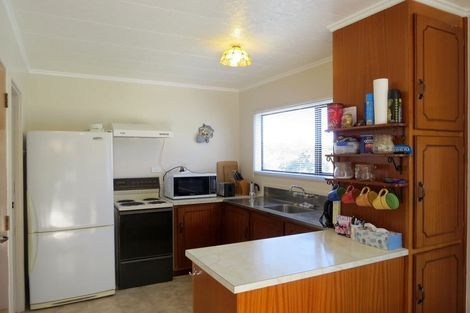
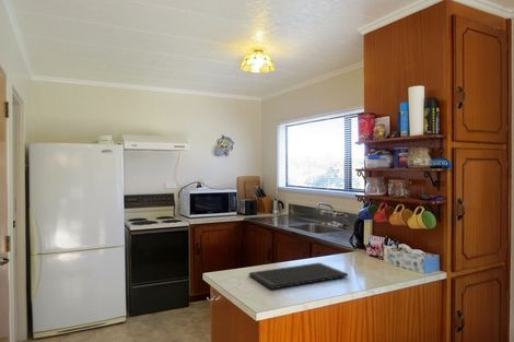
+ cutting board (297, 274)
